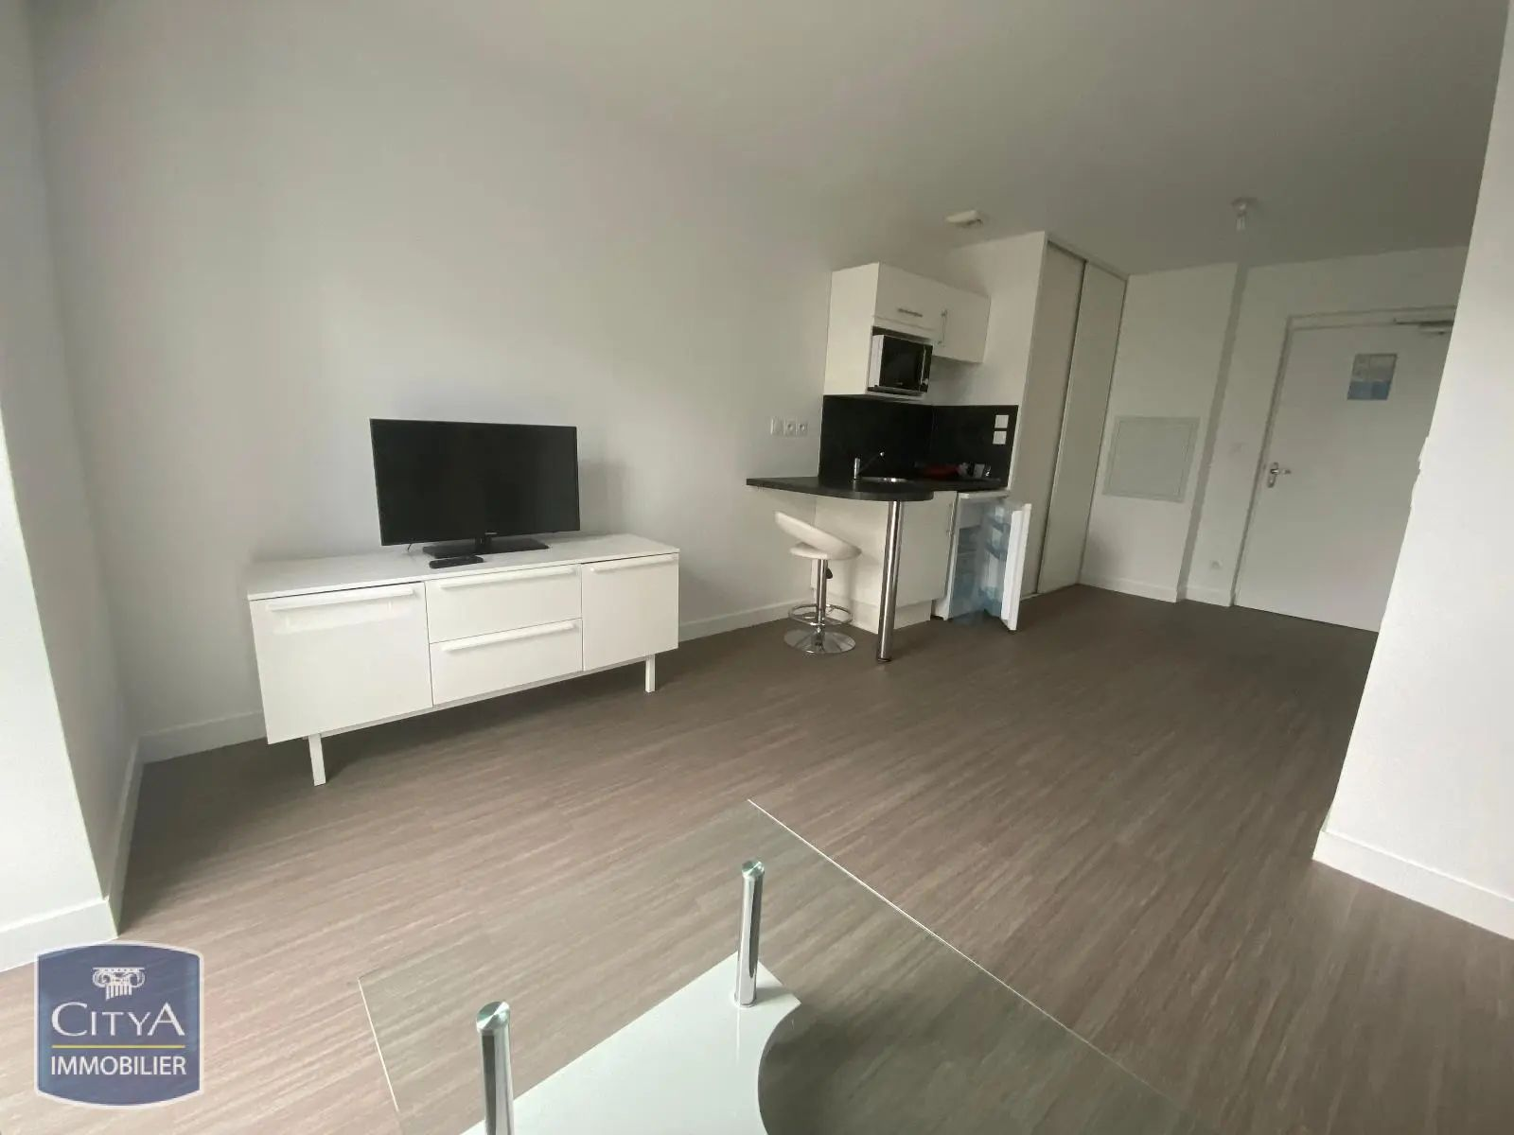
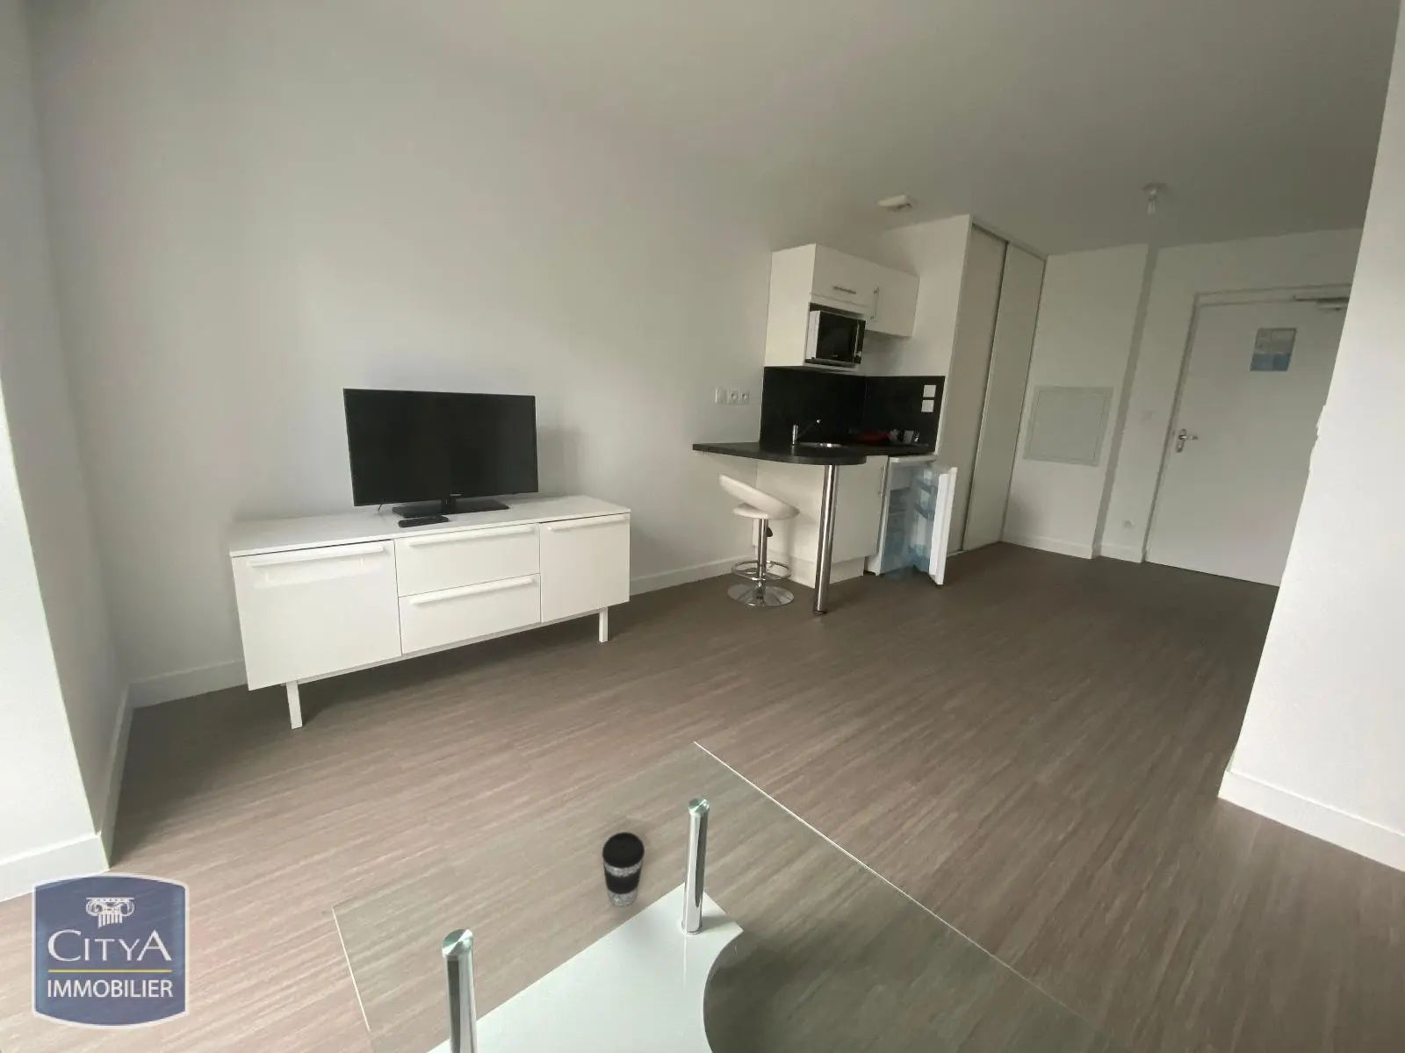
+ coffee cup (623, 869)
